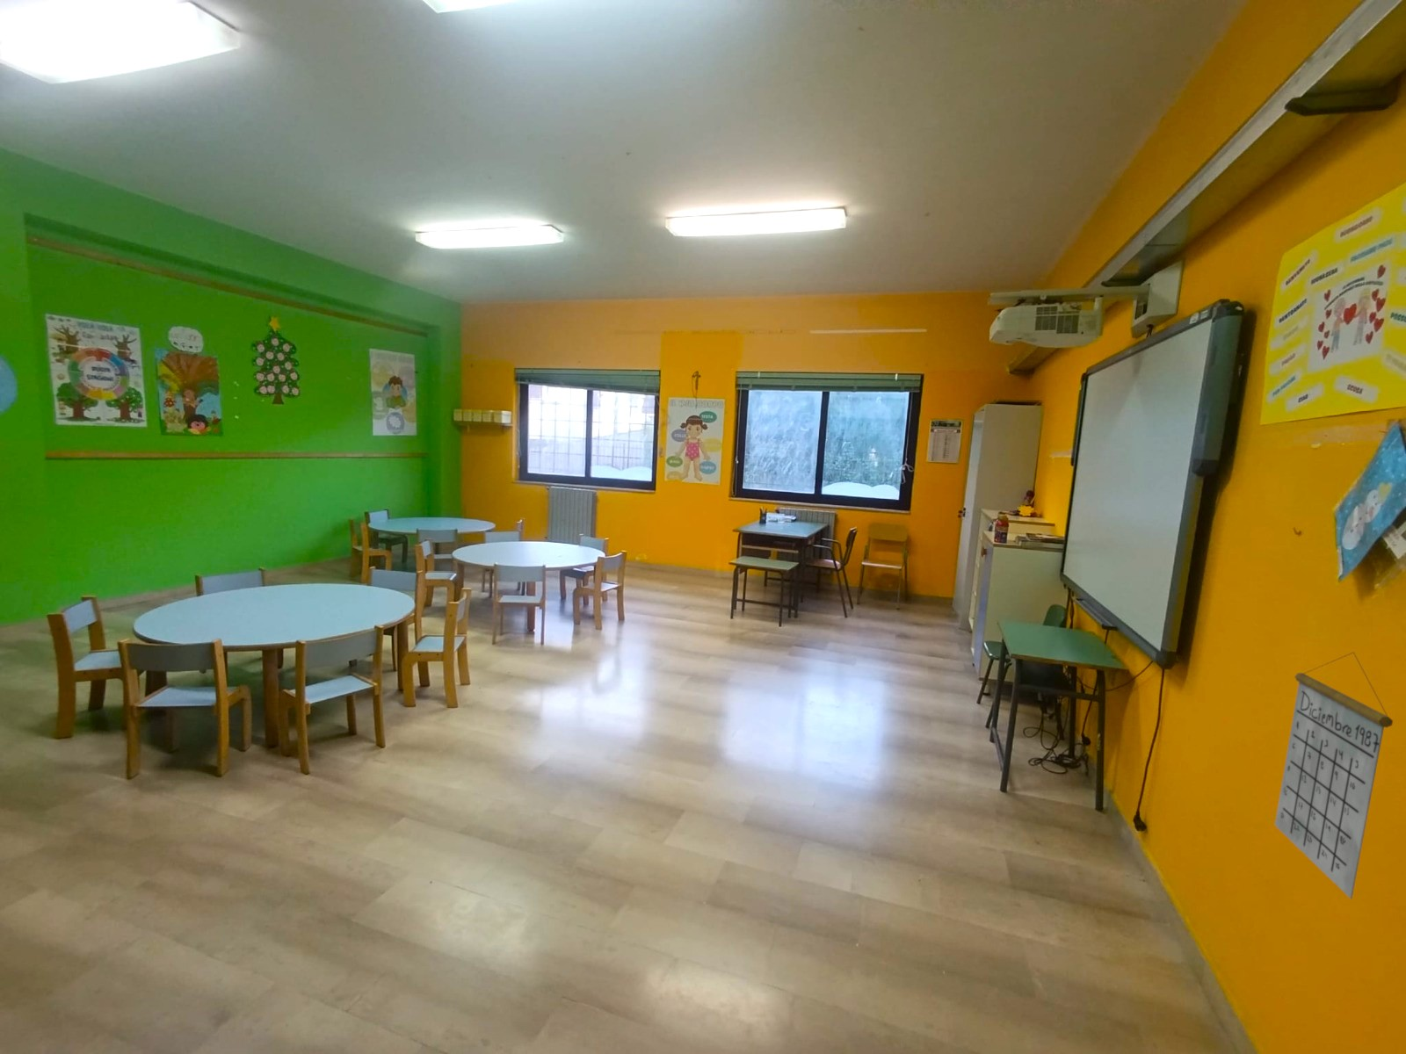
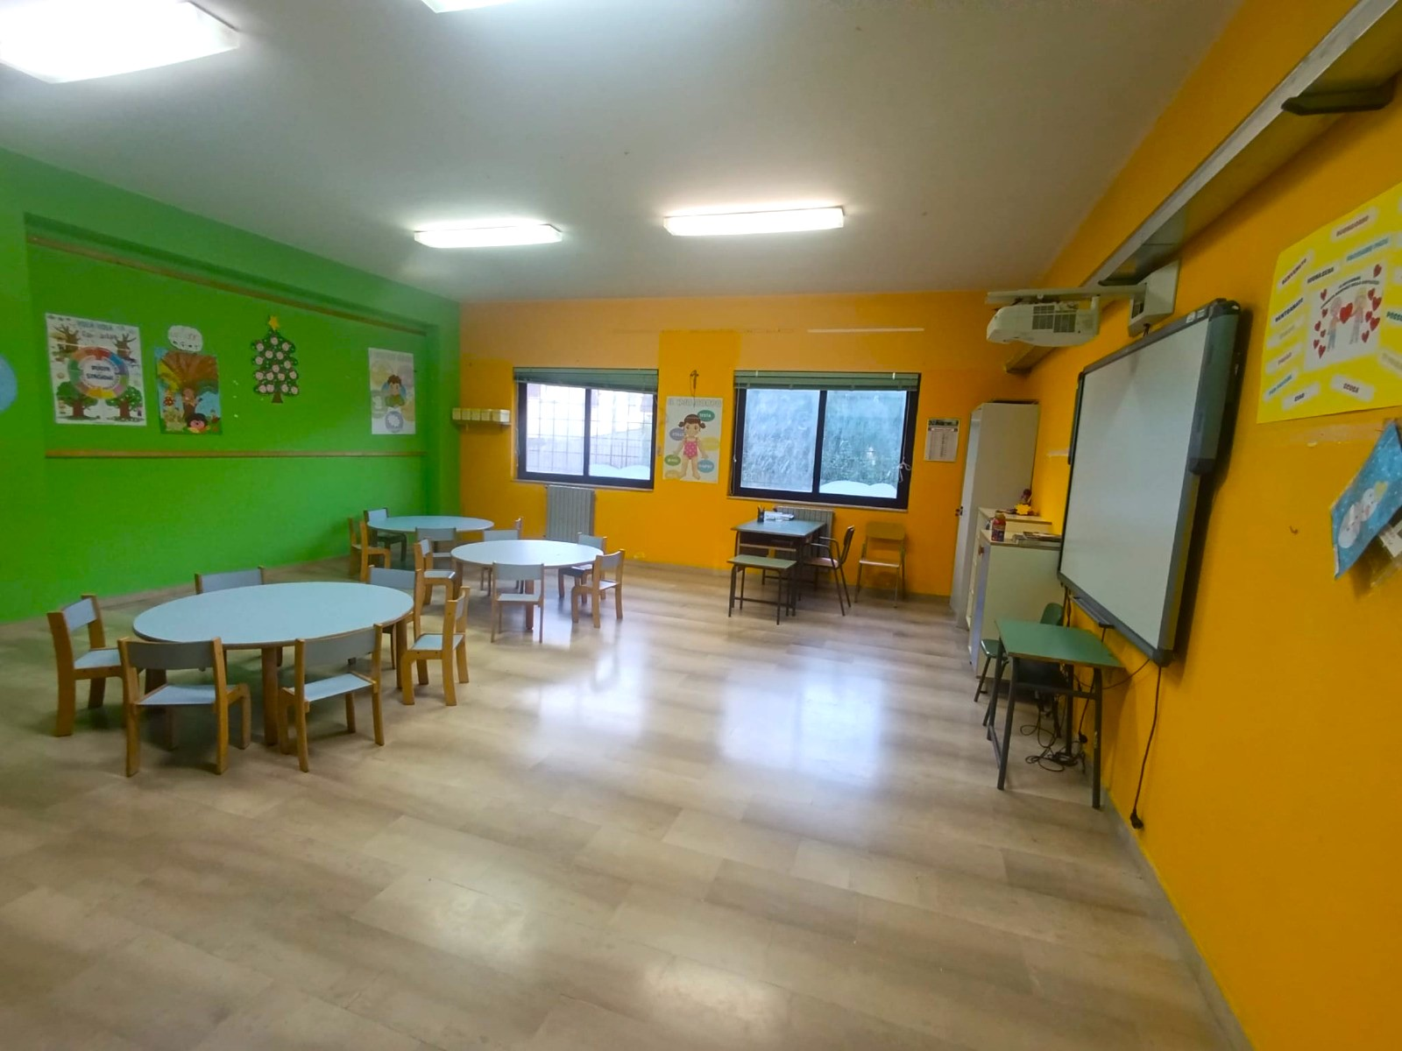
- calendar (1327, 757)
